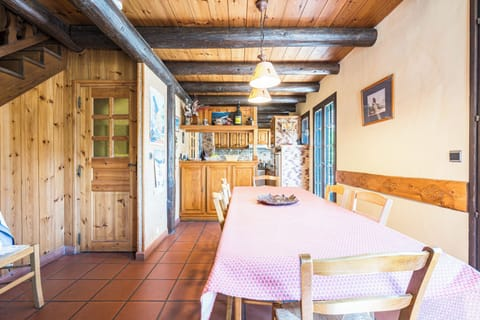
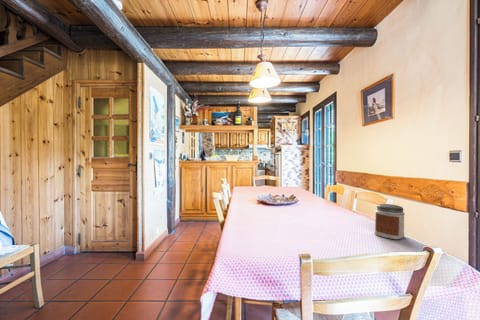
+ jar (389, 220)
